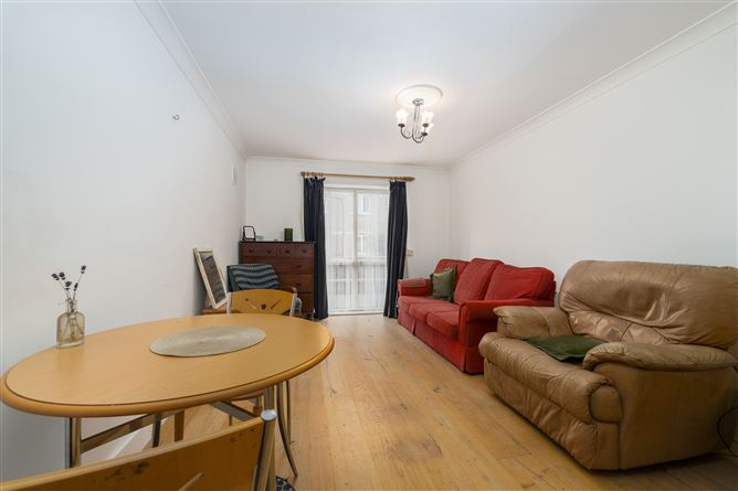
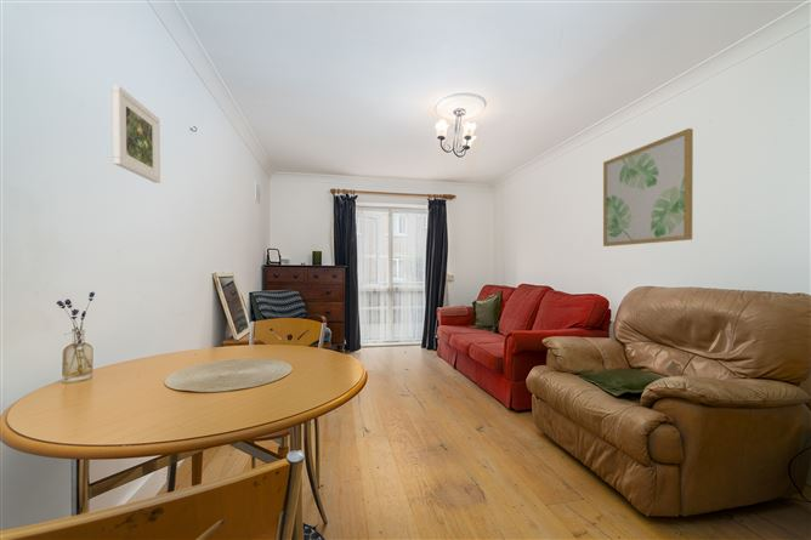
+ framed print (138, 138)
+ wall art (641, 195)
